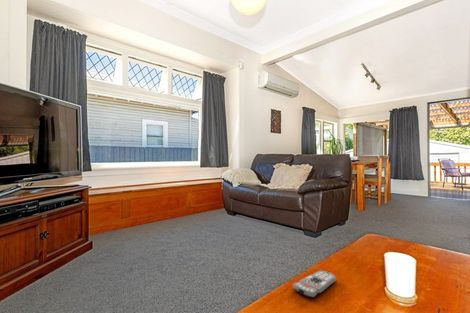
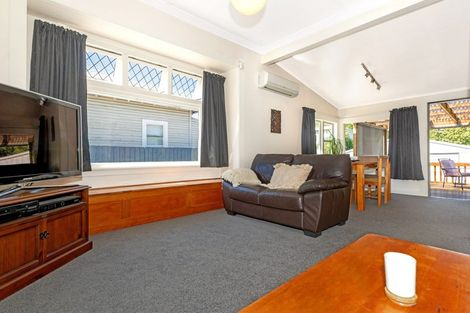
- remote control (316, 282)
